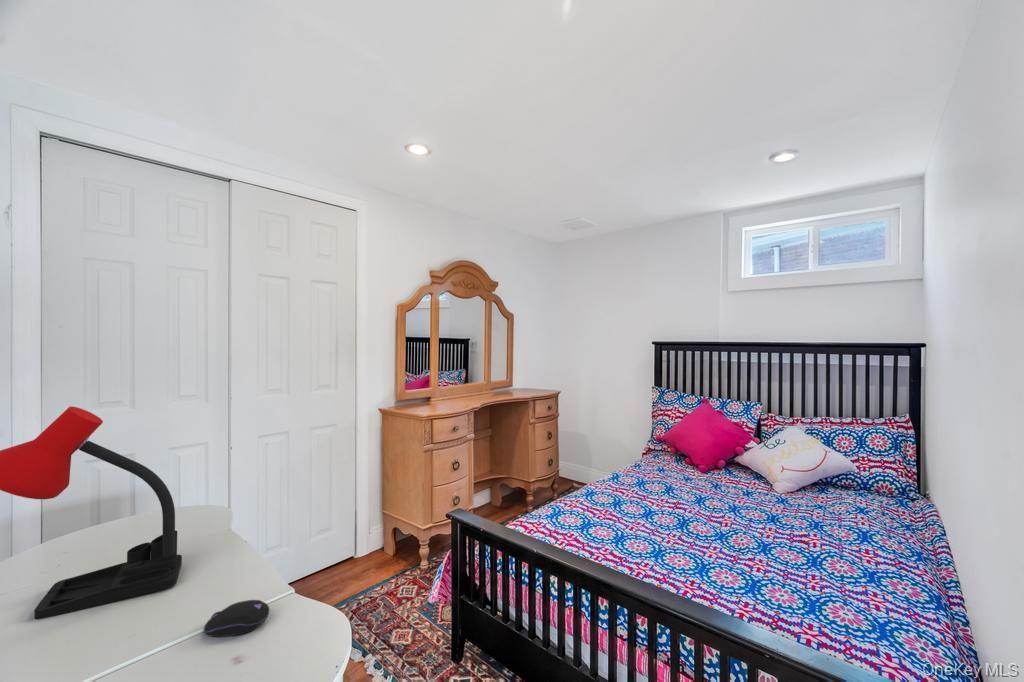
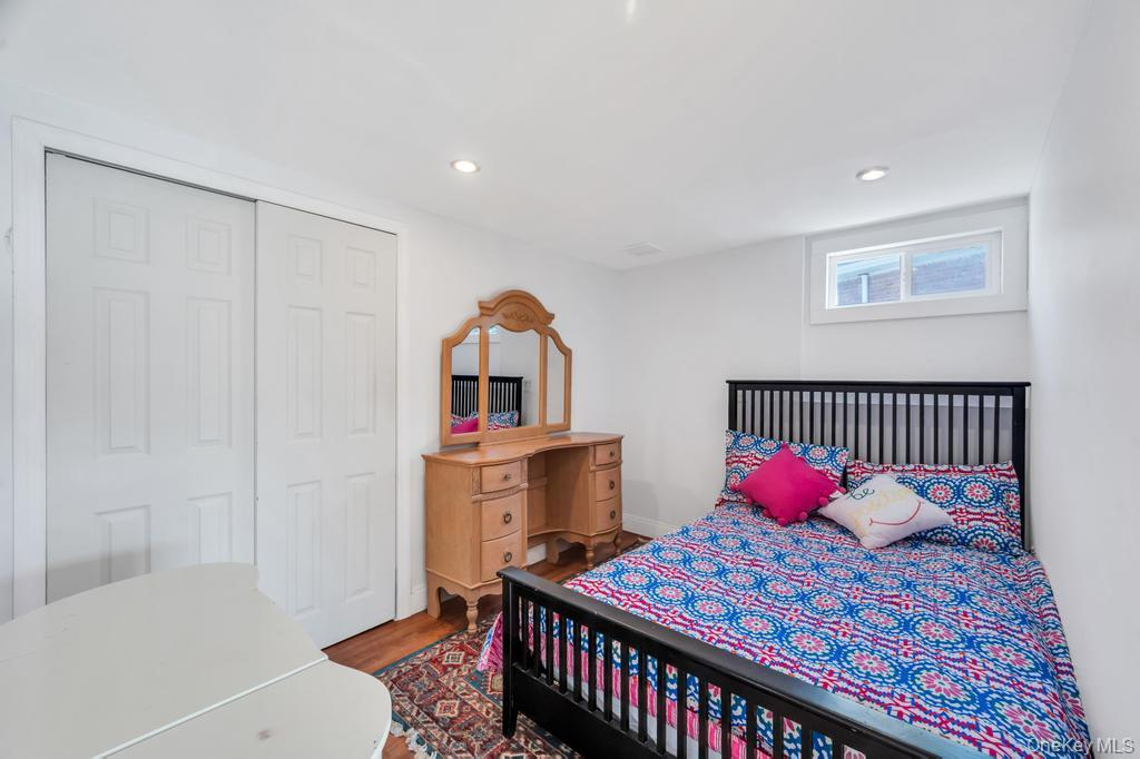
- computer mouse (237, 615)
- desk lamp (68, 484)
